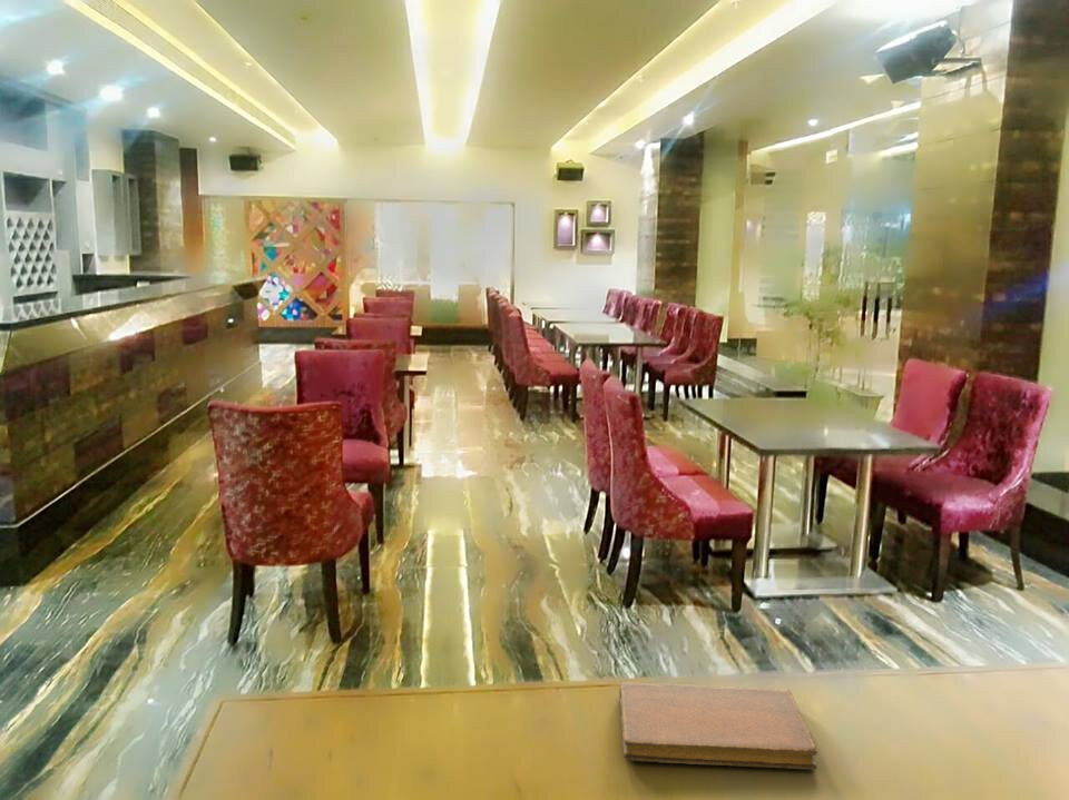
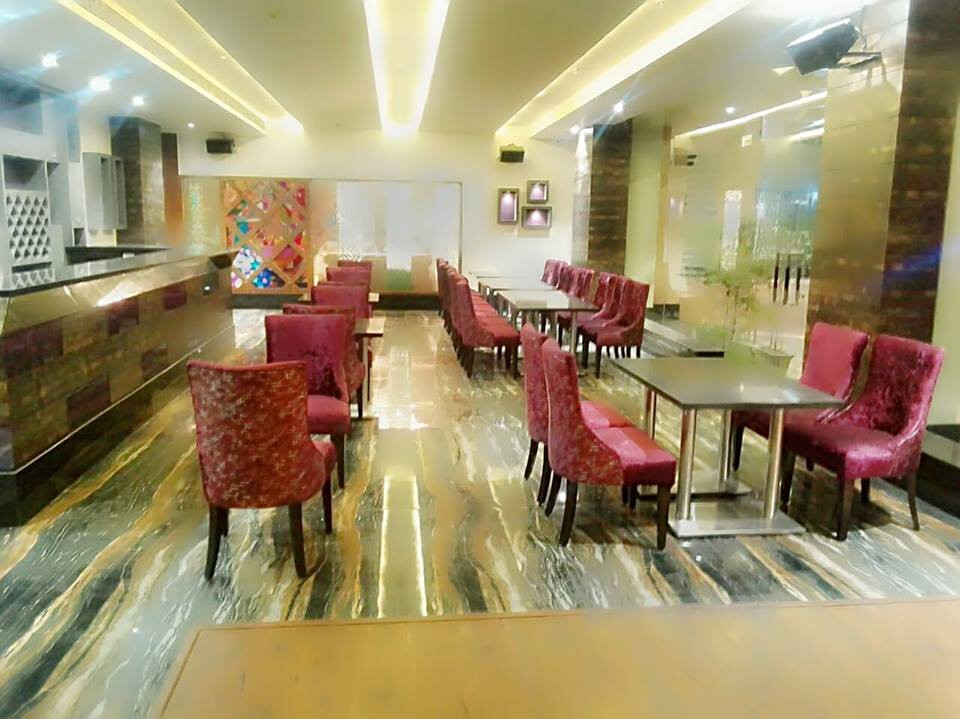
- notebook (712, 721)
